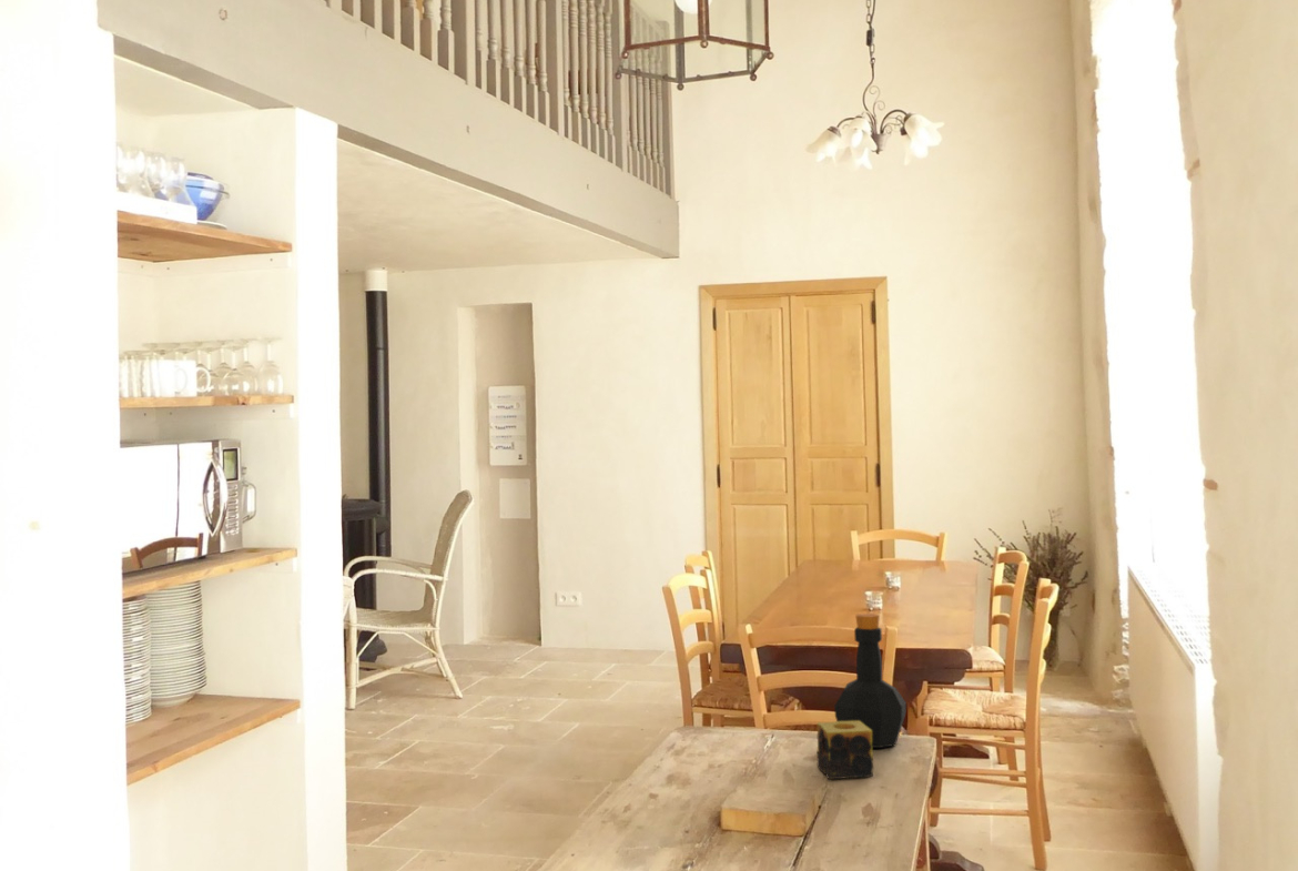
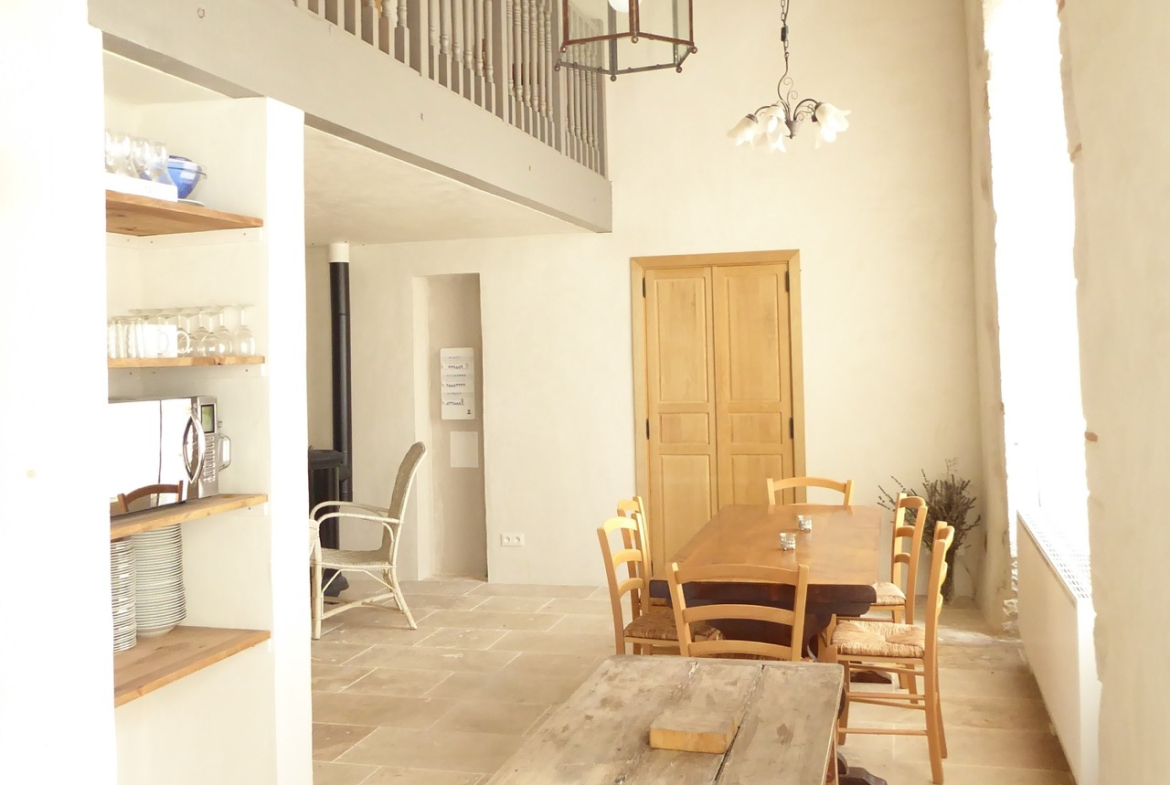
- candle (843, 749)
- bottle (869, 678)
